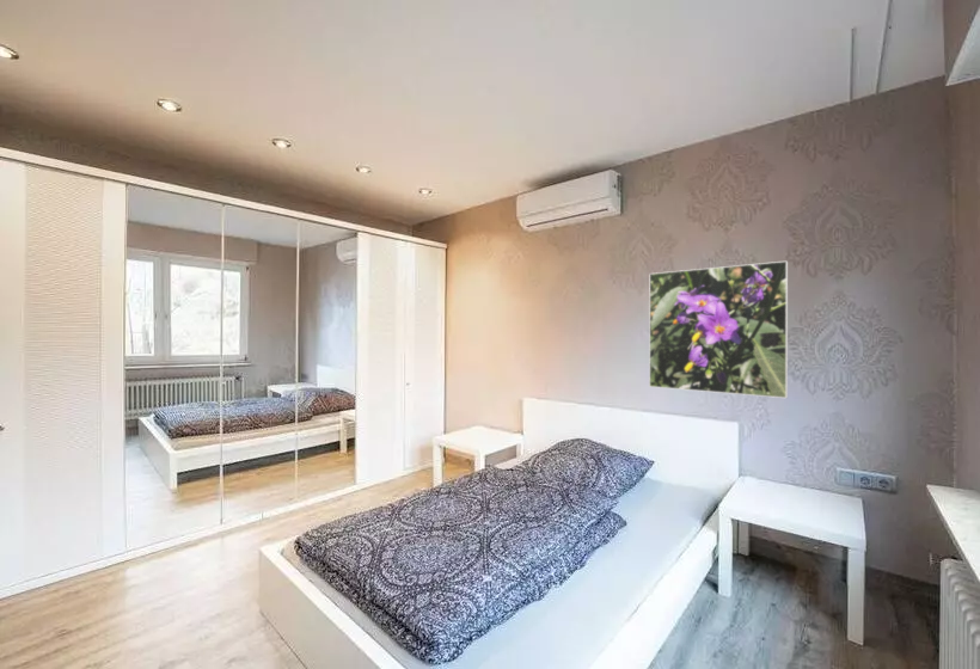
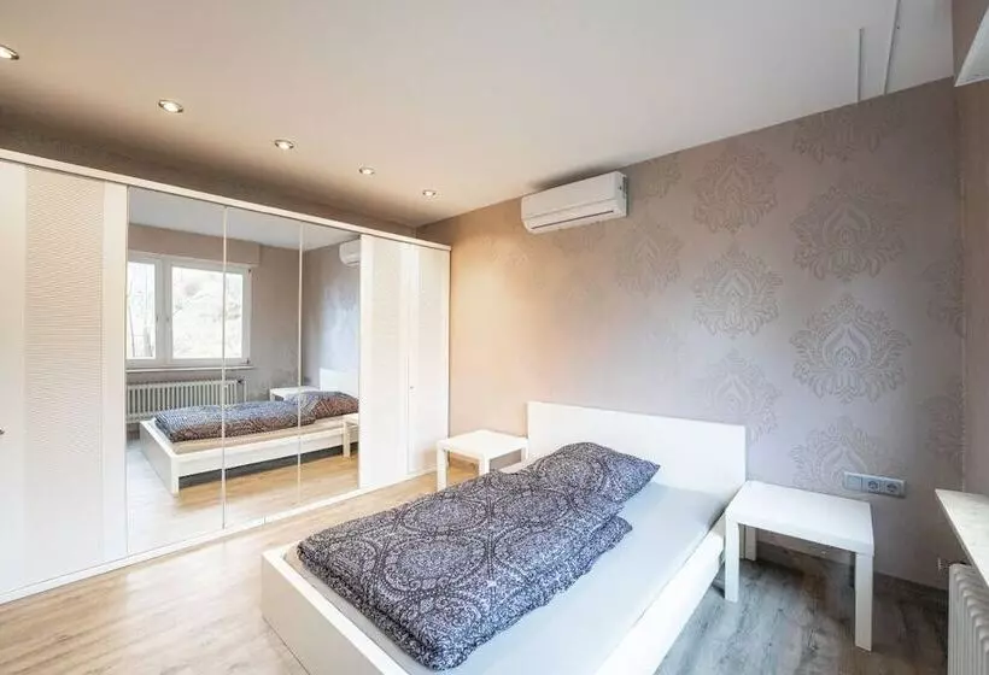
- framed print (711, 330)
